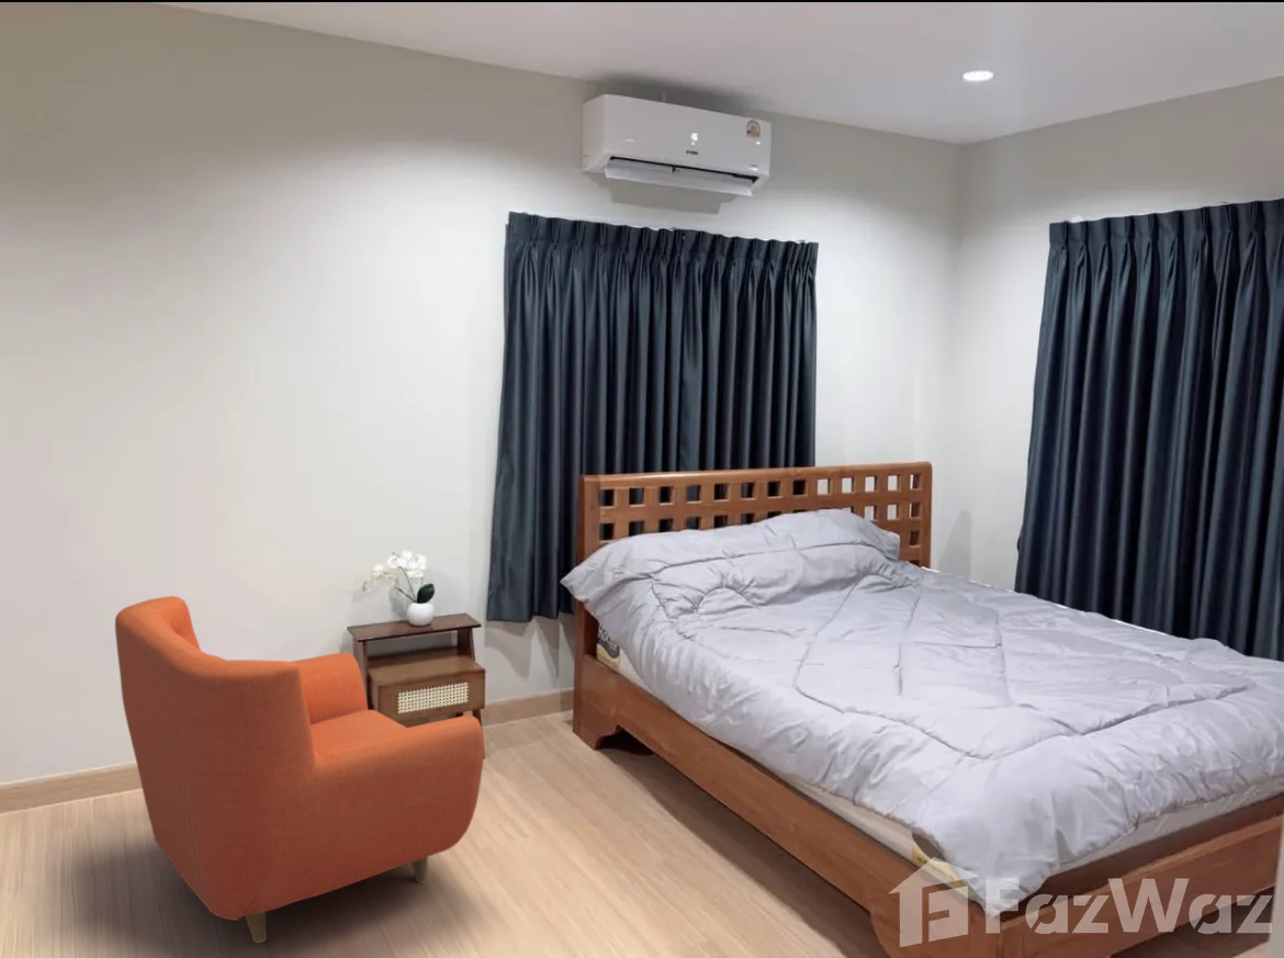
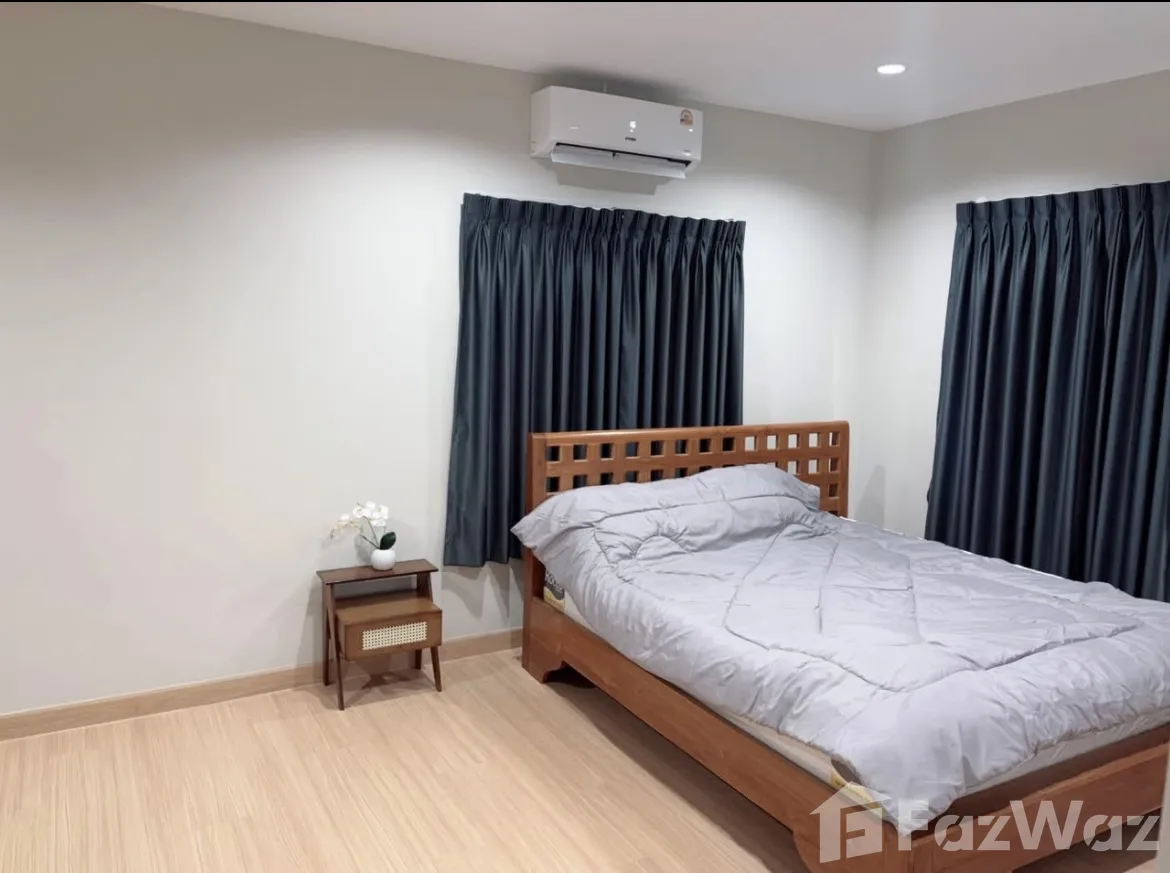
- armchair (294, 748)
